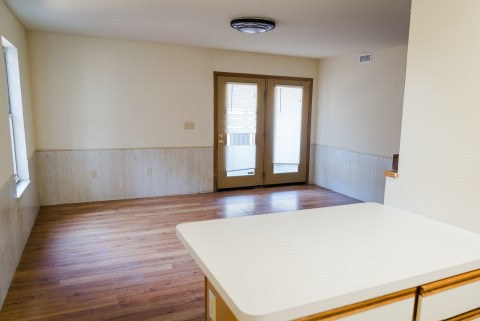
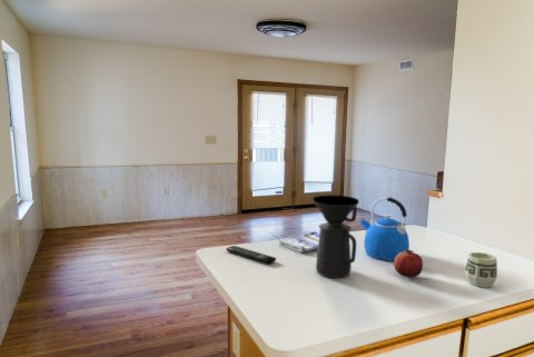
+ coffee maker (334, 236)
+ remote control (249, 254)
+ cup (481, 269)
+ dish towel (308, 241)
+ fruit (408, 262)
+ kettle (382, 225)
